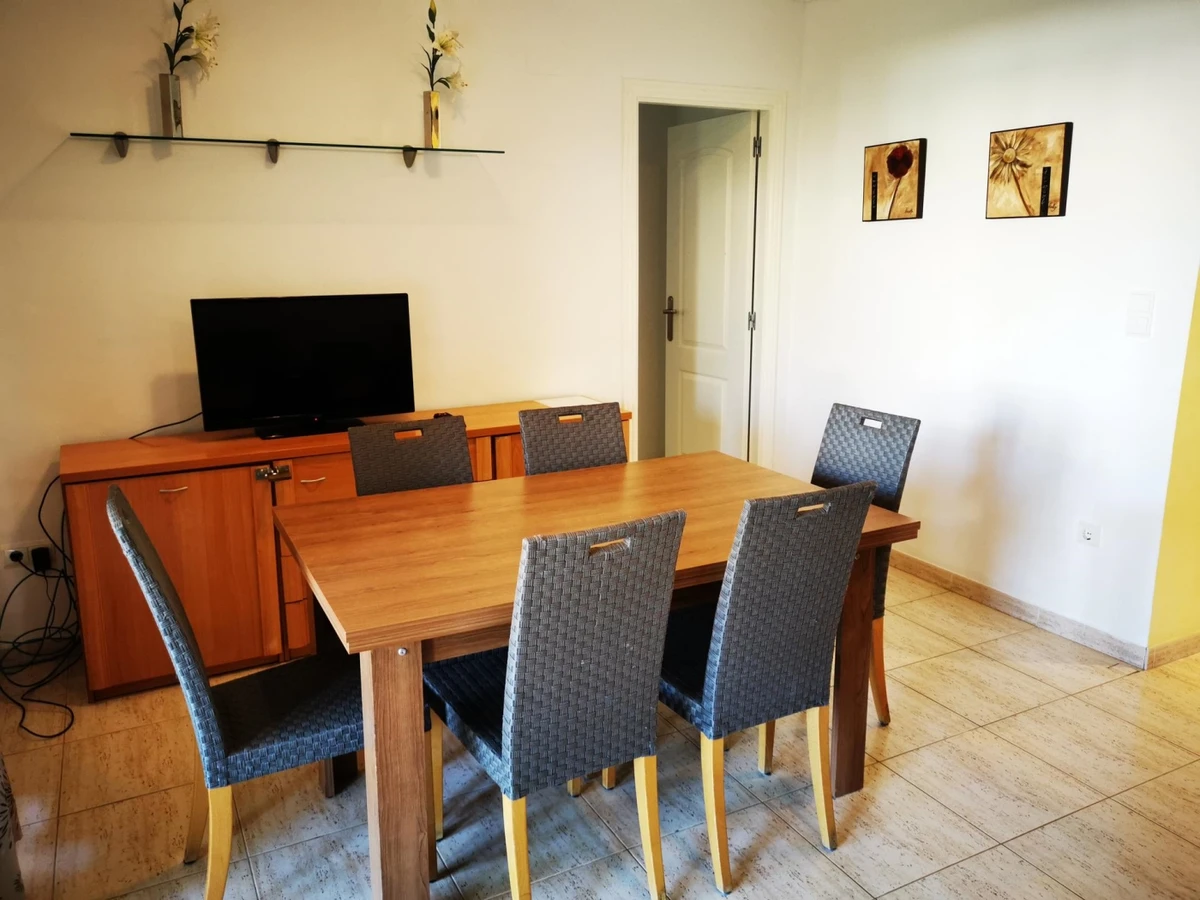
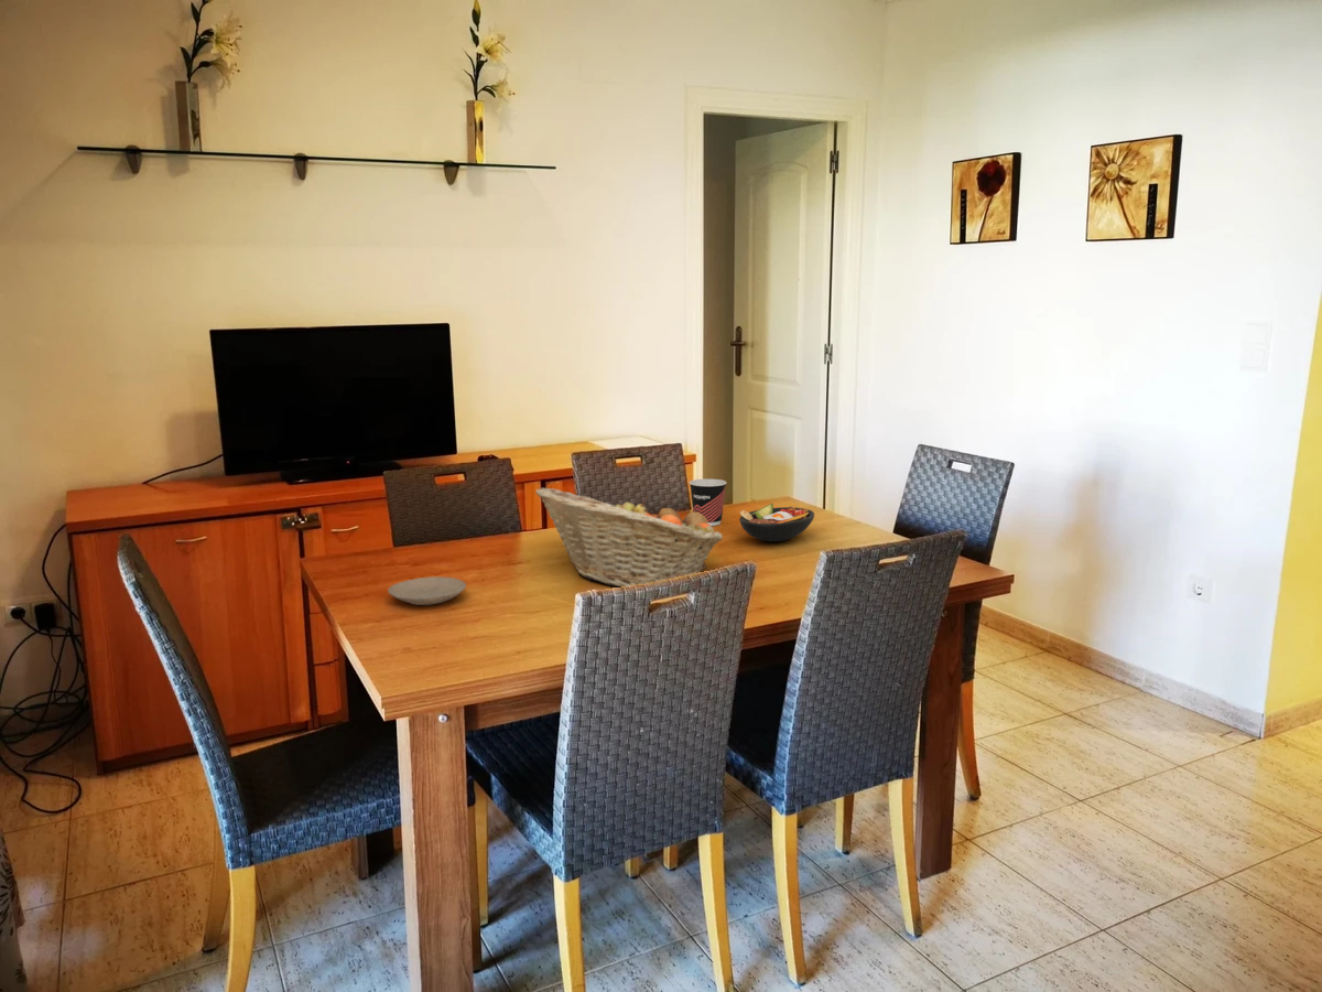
+ cup (707, 503)
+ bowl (777, 524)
+ plate (427, 592)
+ fruit basket (627, 529)
